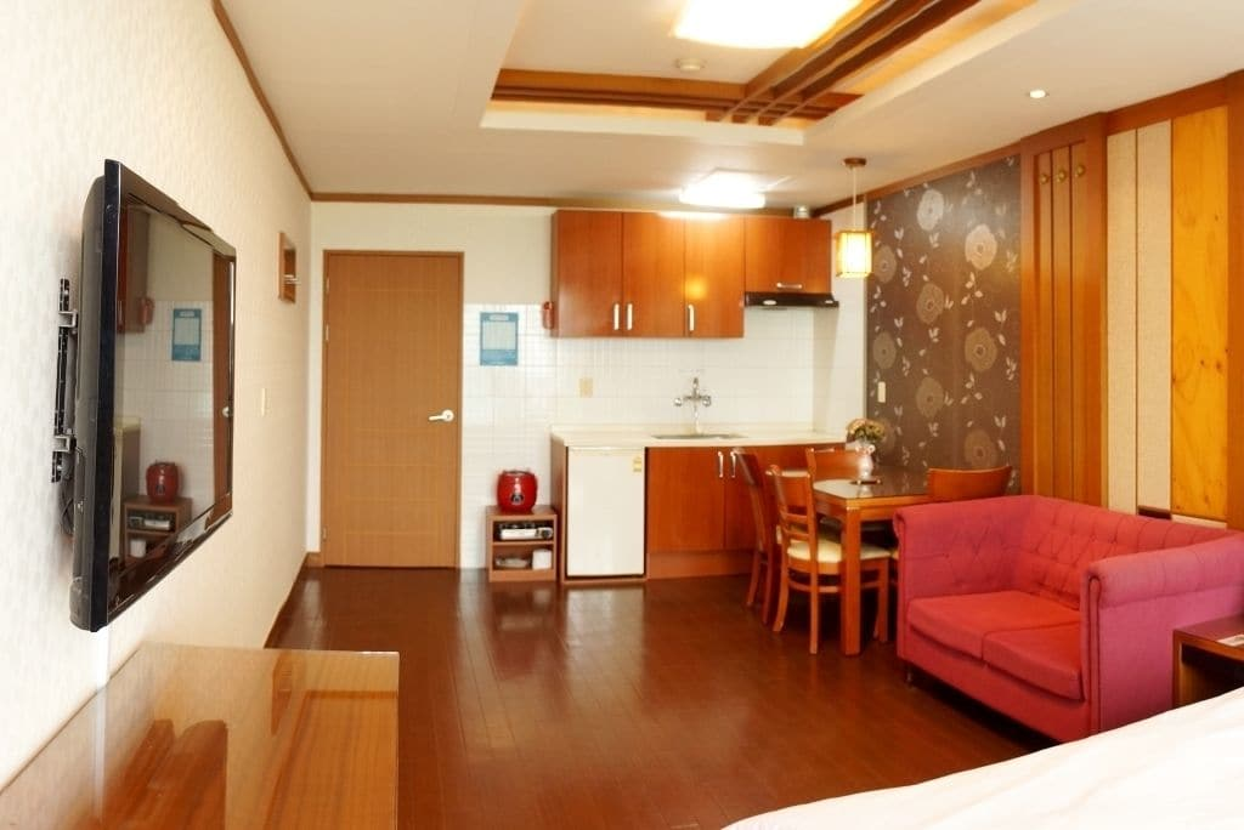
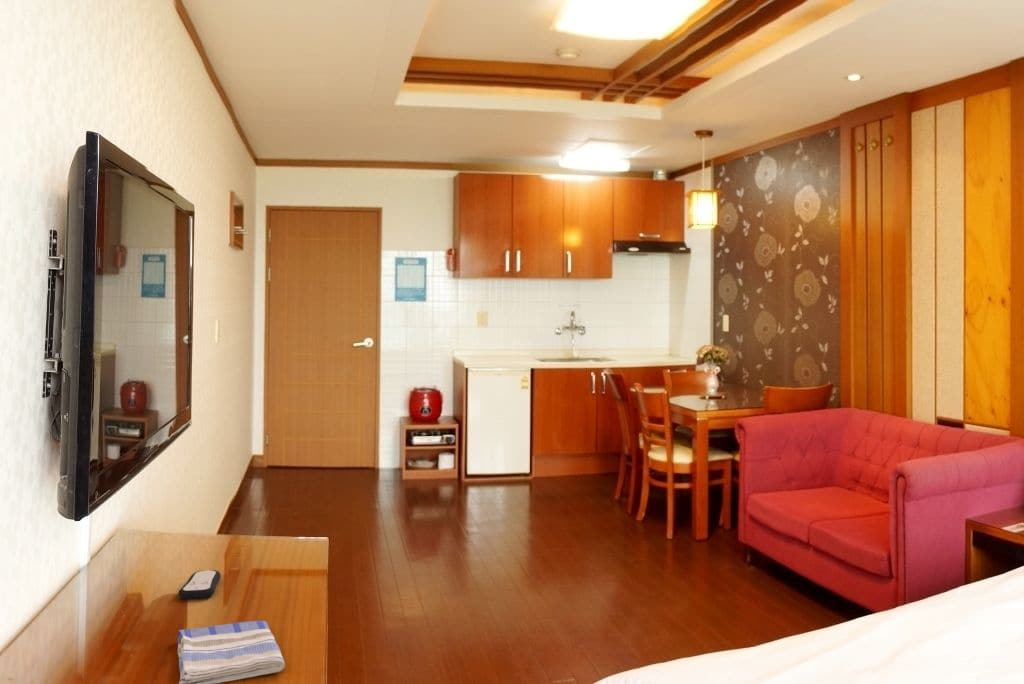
+ remote control (201, 583)
+ dish towel (228, 649)
